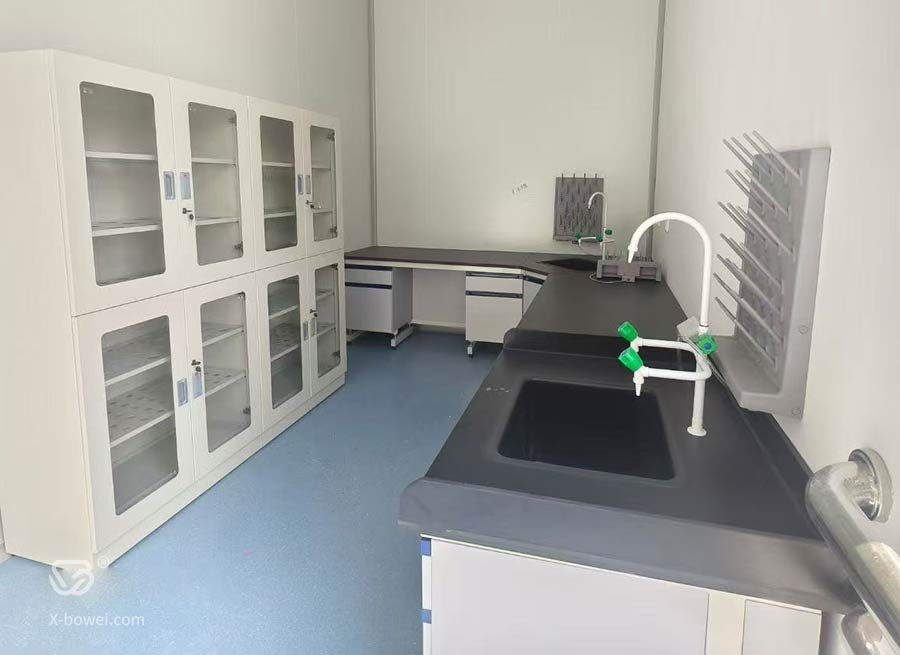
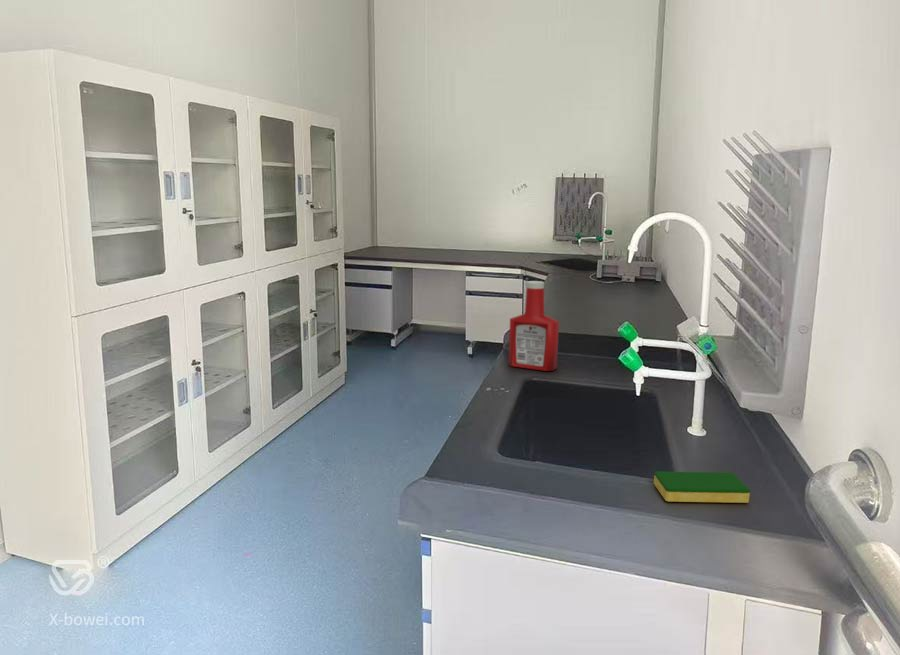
+ soap bottle (534, 324)
+ dish sponge (700, 486)
